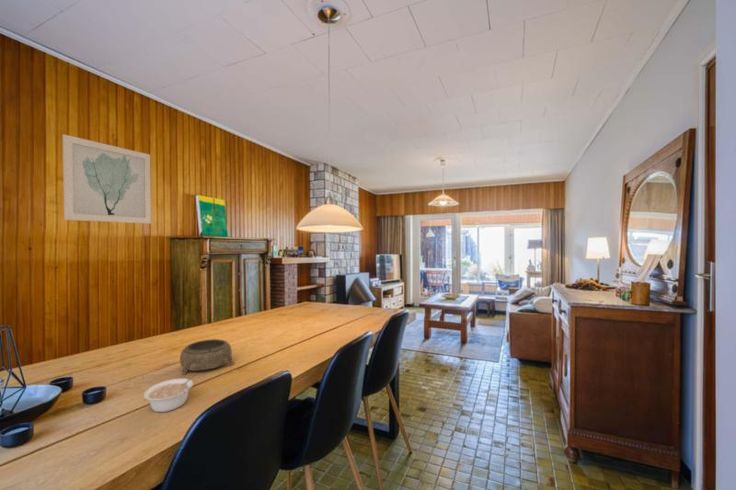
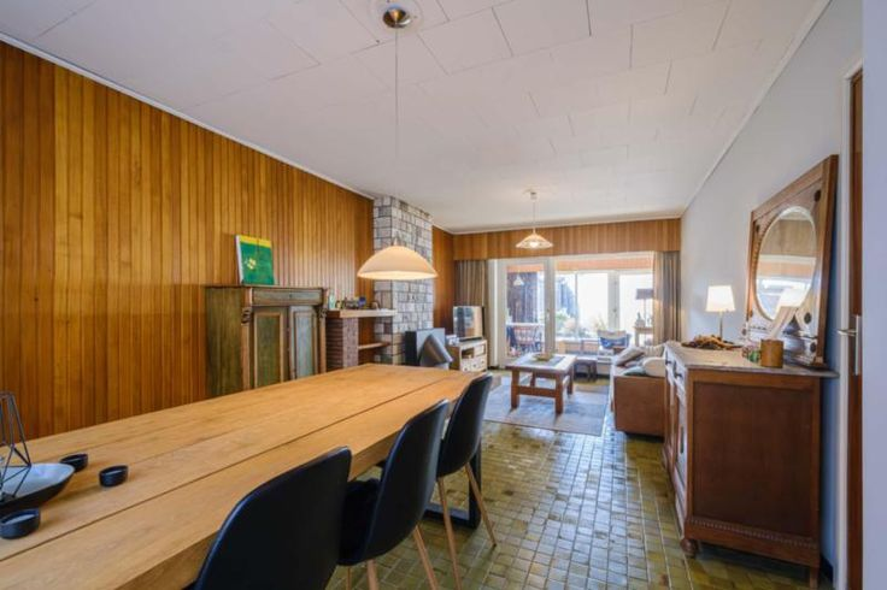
- decorative bowl (206, 354)
- wall art (111, 183)
- legume (170, 393)
